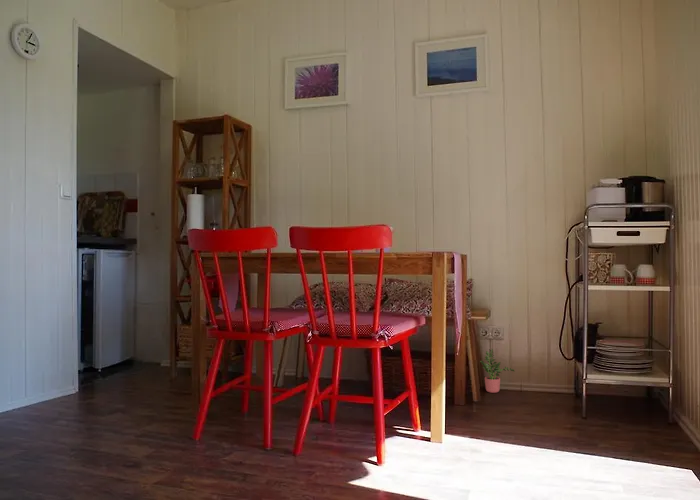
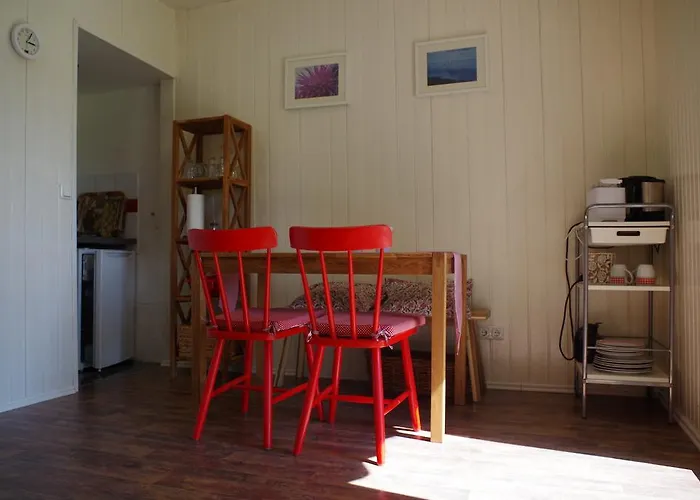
- potted plant (497, 372)
